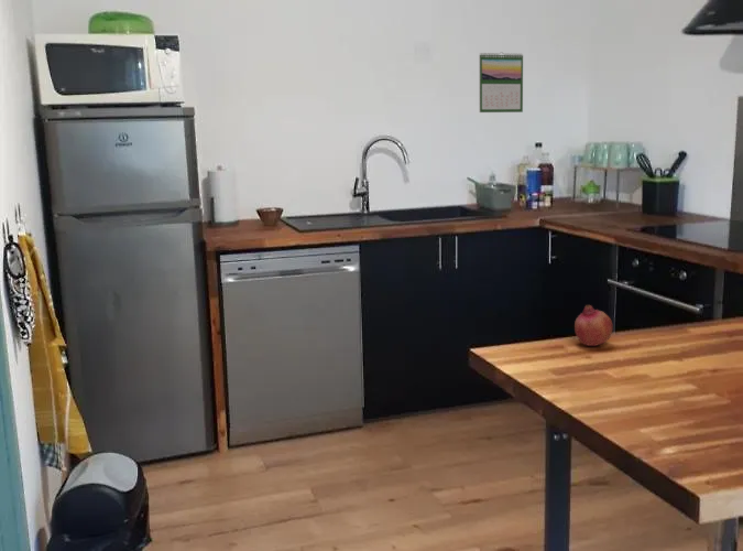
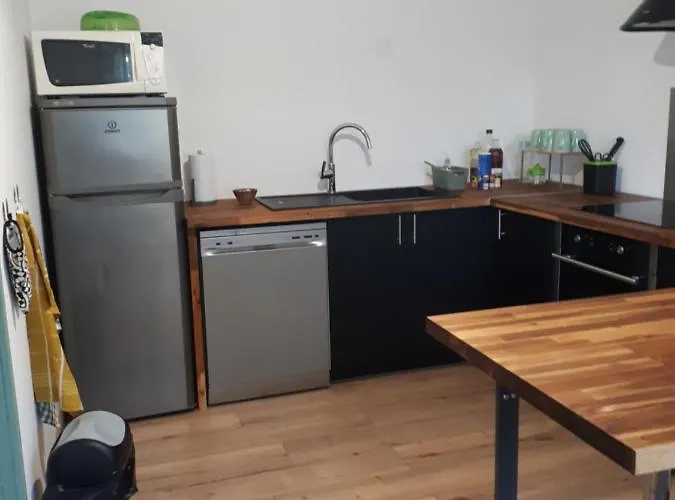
- calendar (501, 82)
- fruit (592, 324)
